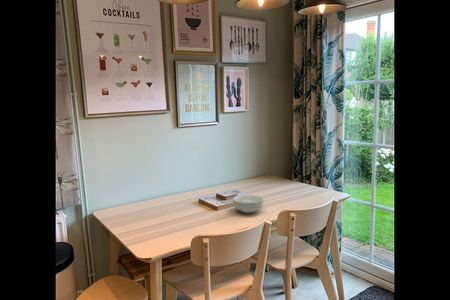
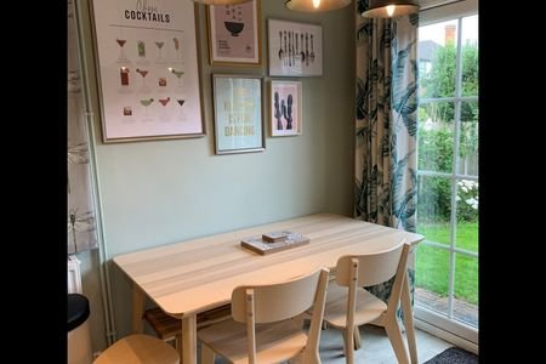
- cereal bowl (248, 204)
